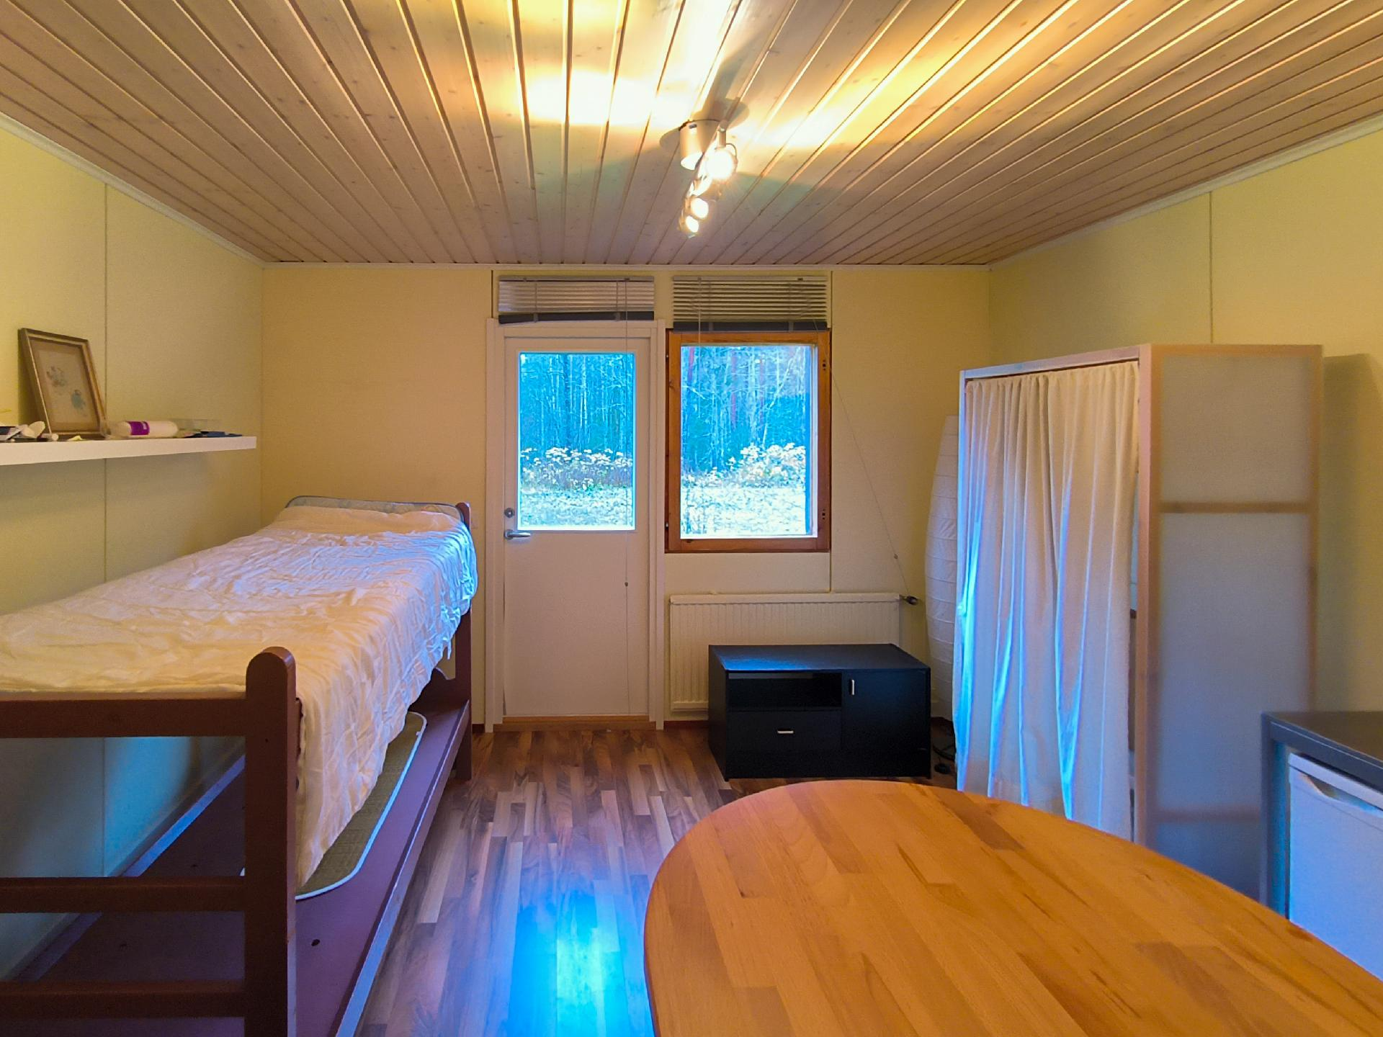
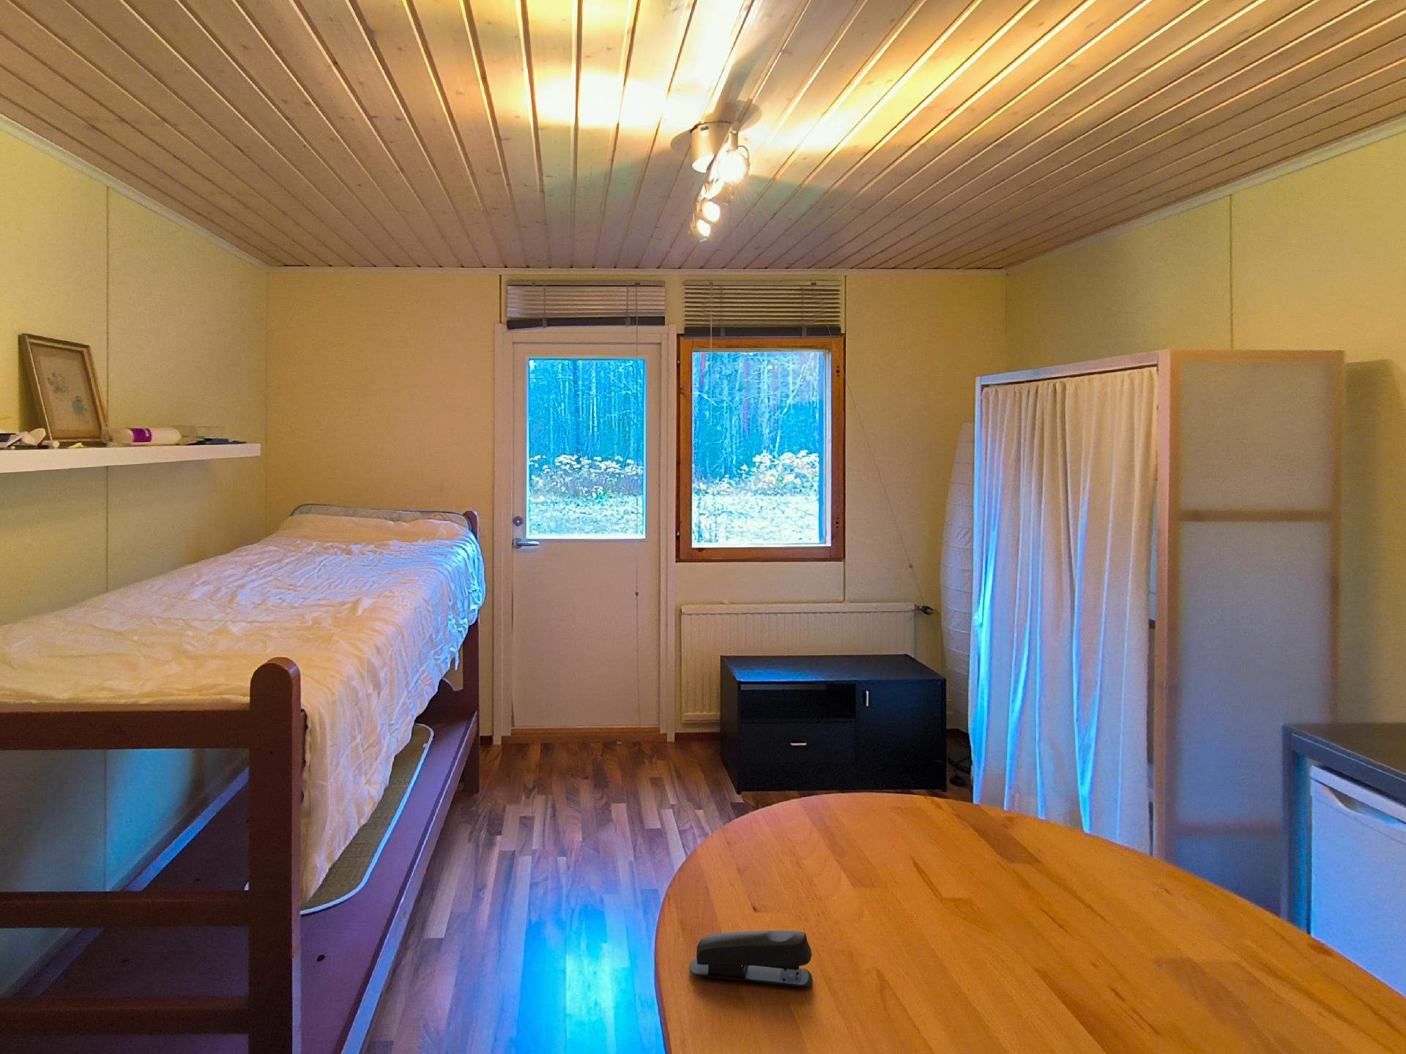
+ stapler (749, 951)
